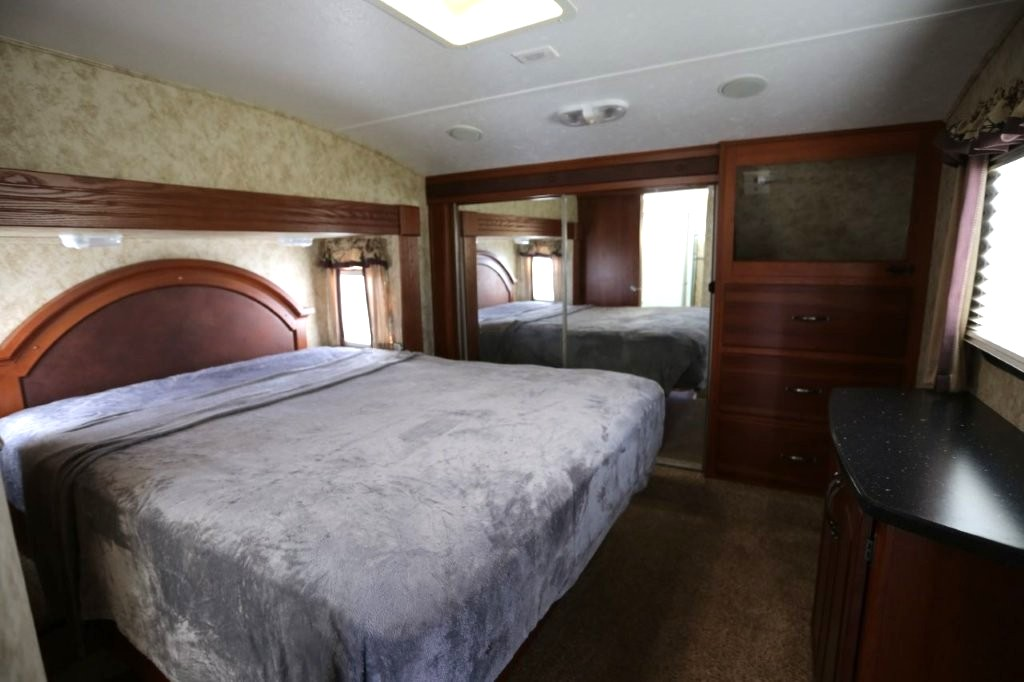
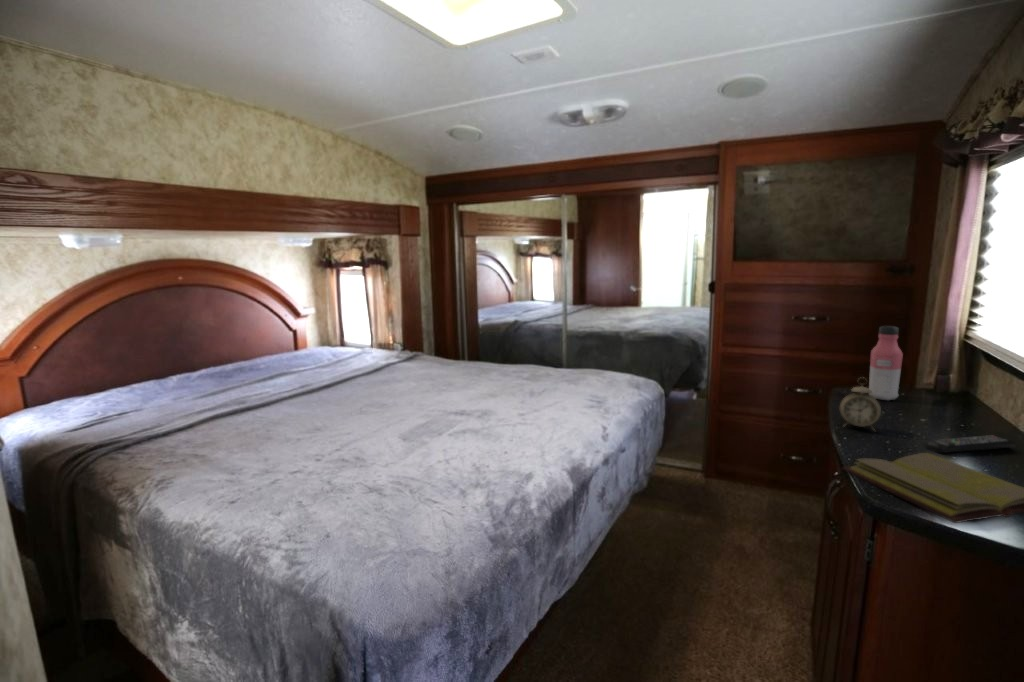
+ diary (940, 481)
+ remote control (971, 444)
+ water bottle (885, 362)
+ alarm clock (860, 403)
